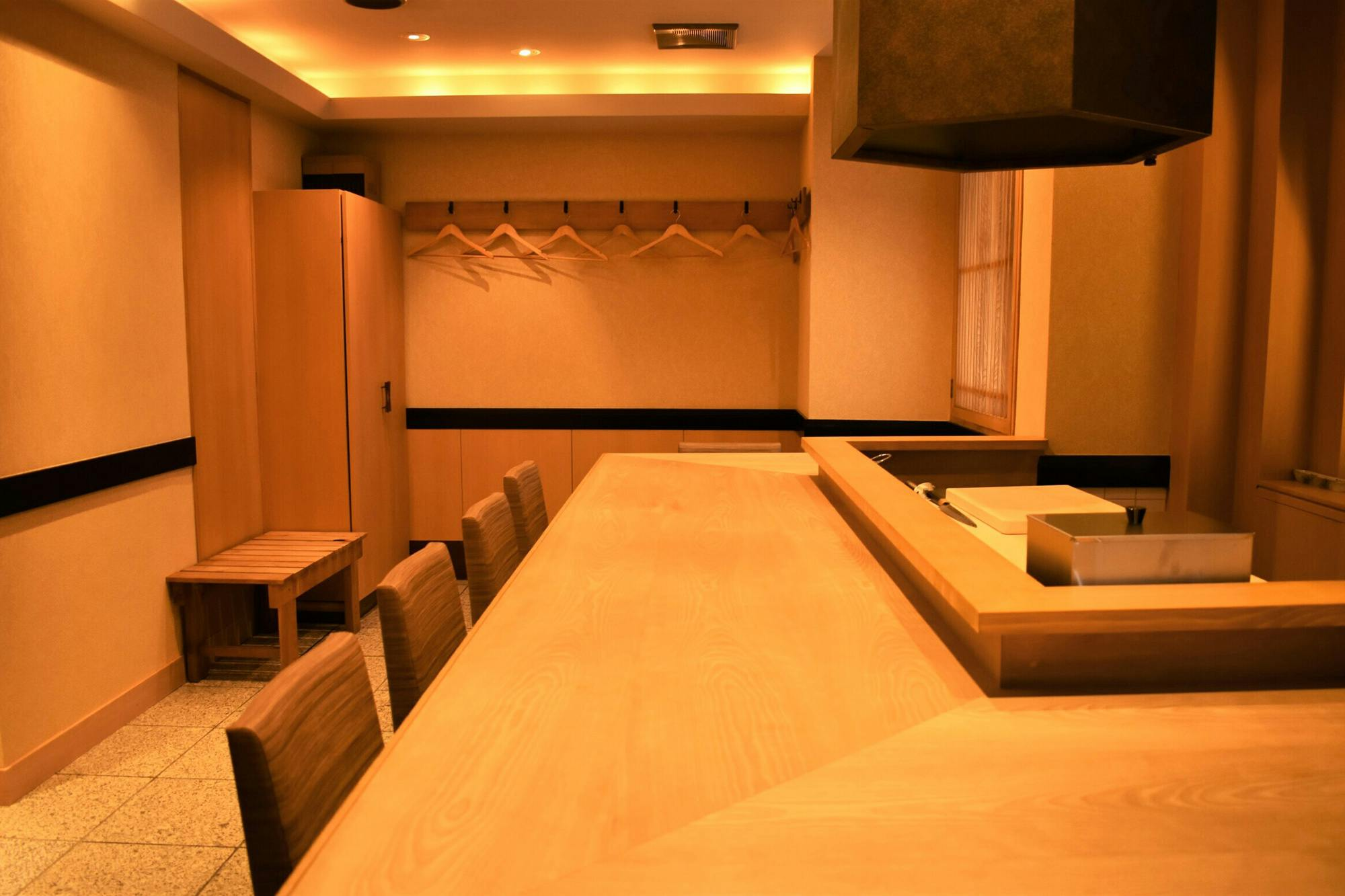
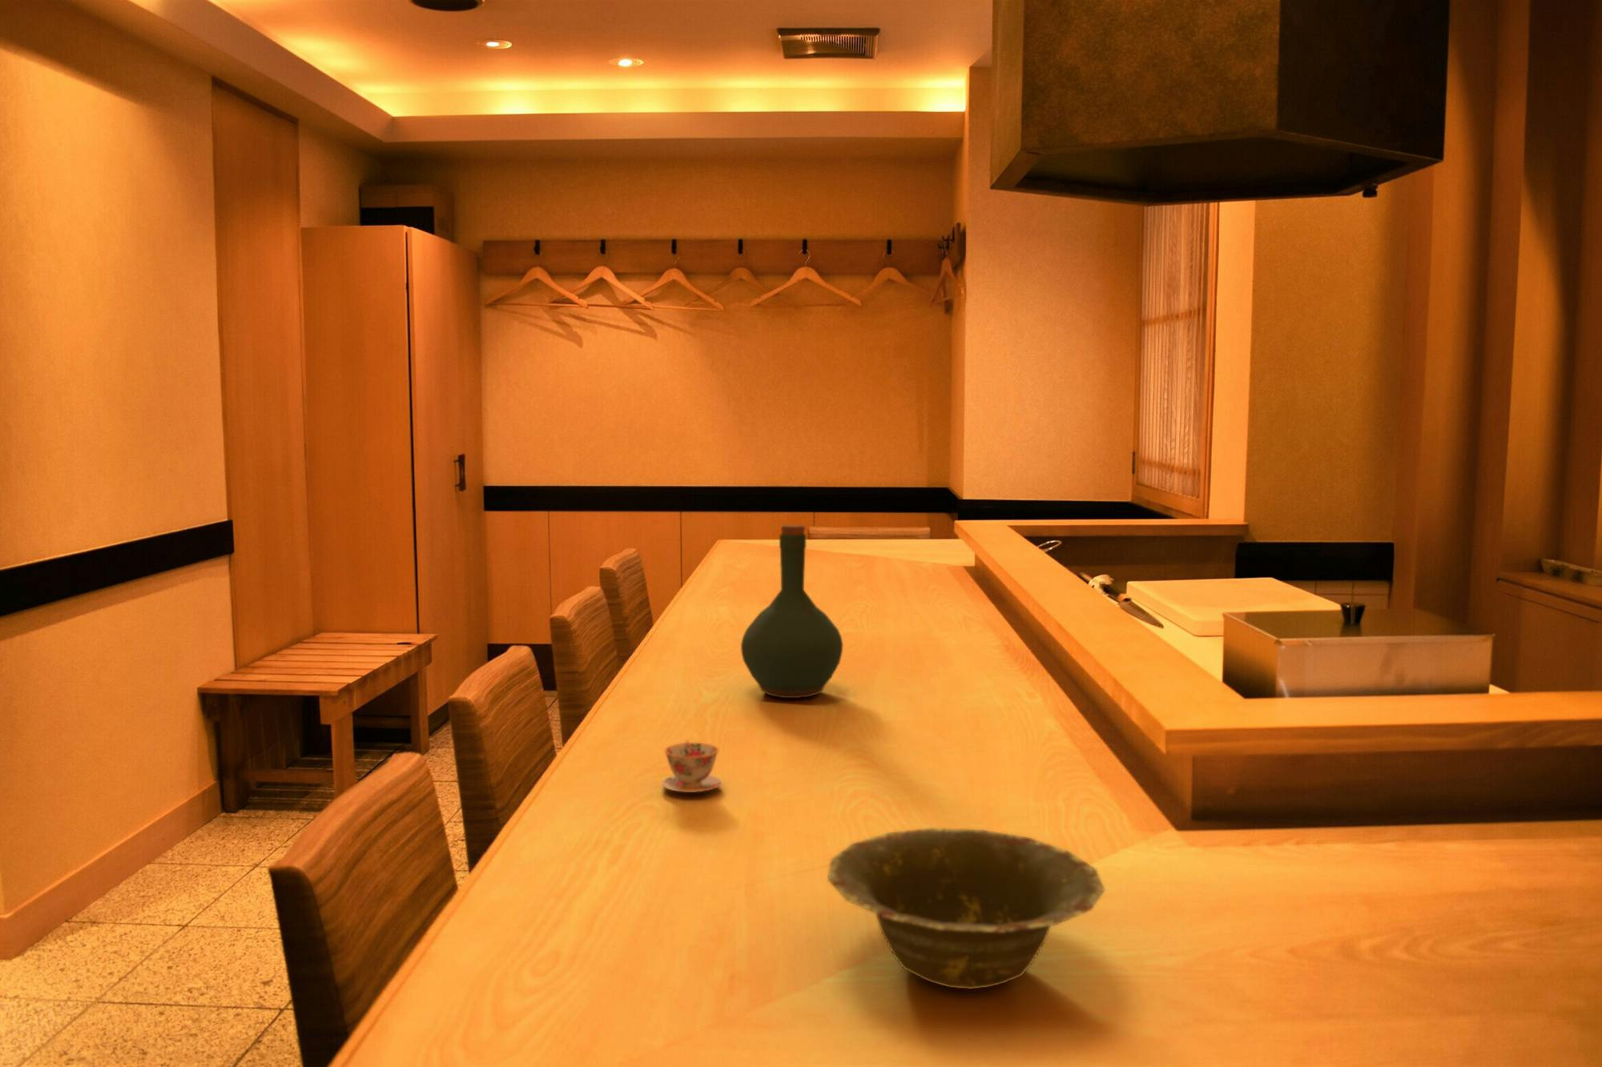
+ teacup (691, 766)
+ bottle (792, 610)
+ dish (962, 922)
